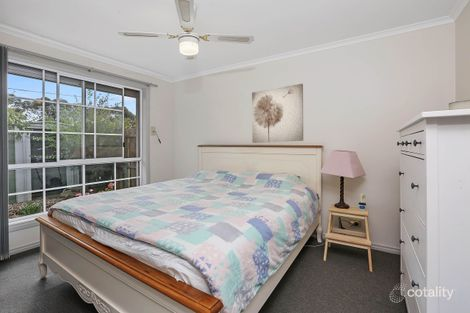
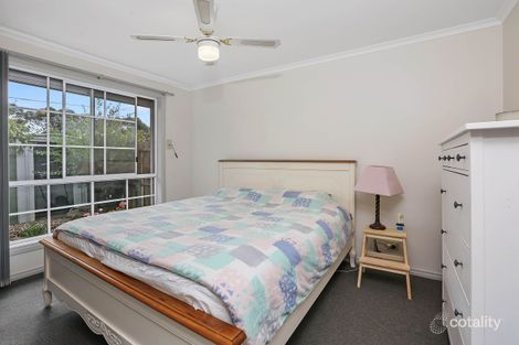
- wall art (276, 115)
